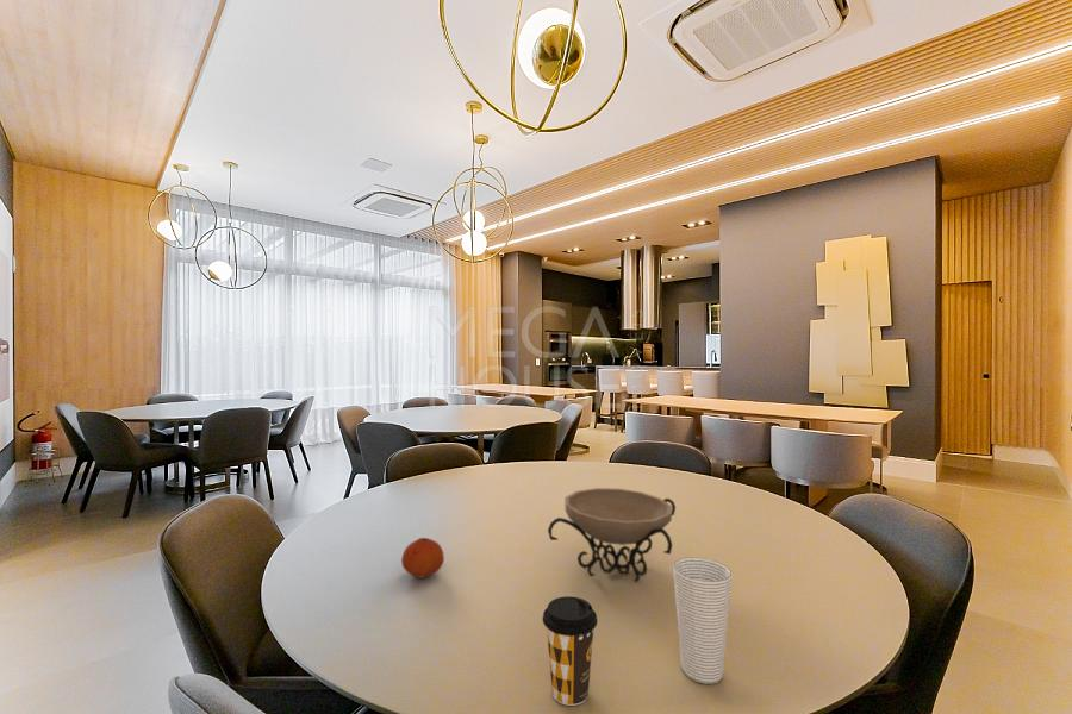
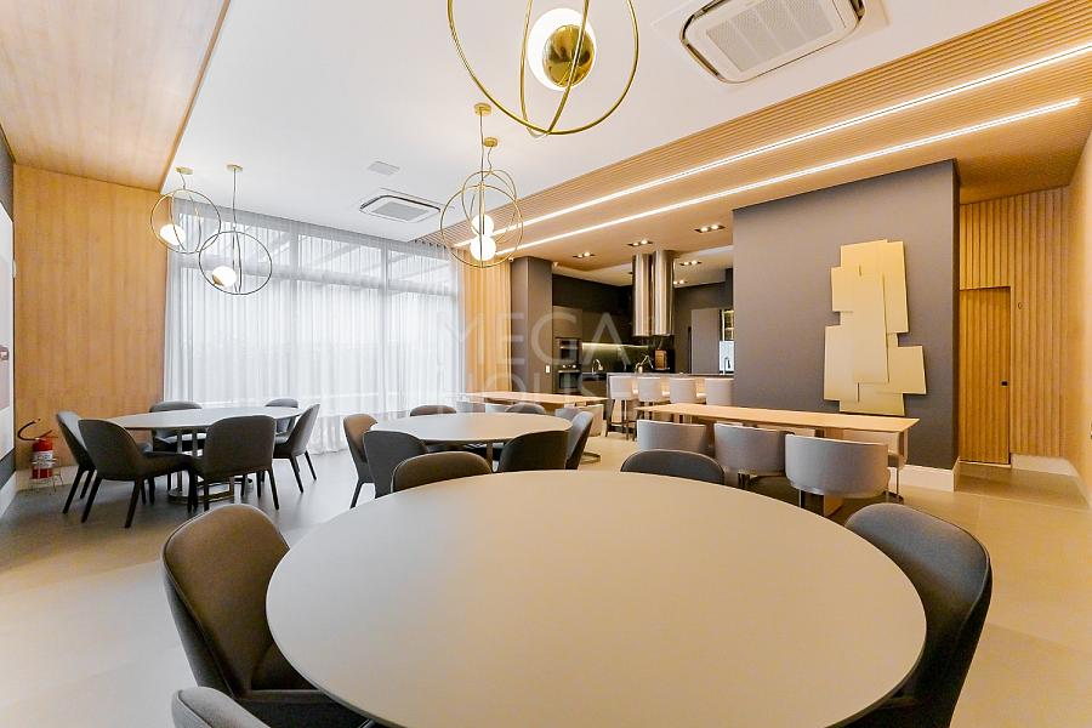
- cup (702, 619)
- coffee cup (569, 650)
- fruit (423, 556)
- decorative bowl (616, 537)
